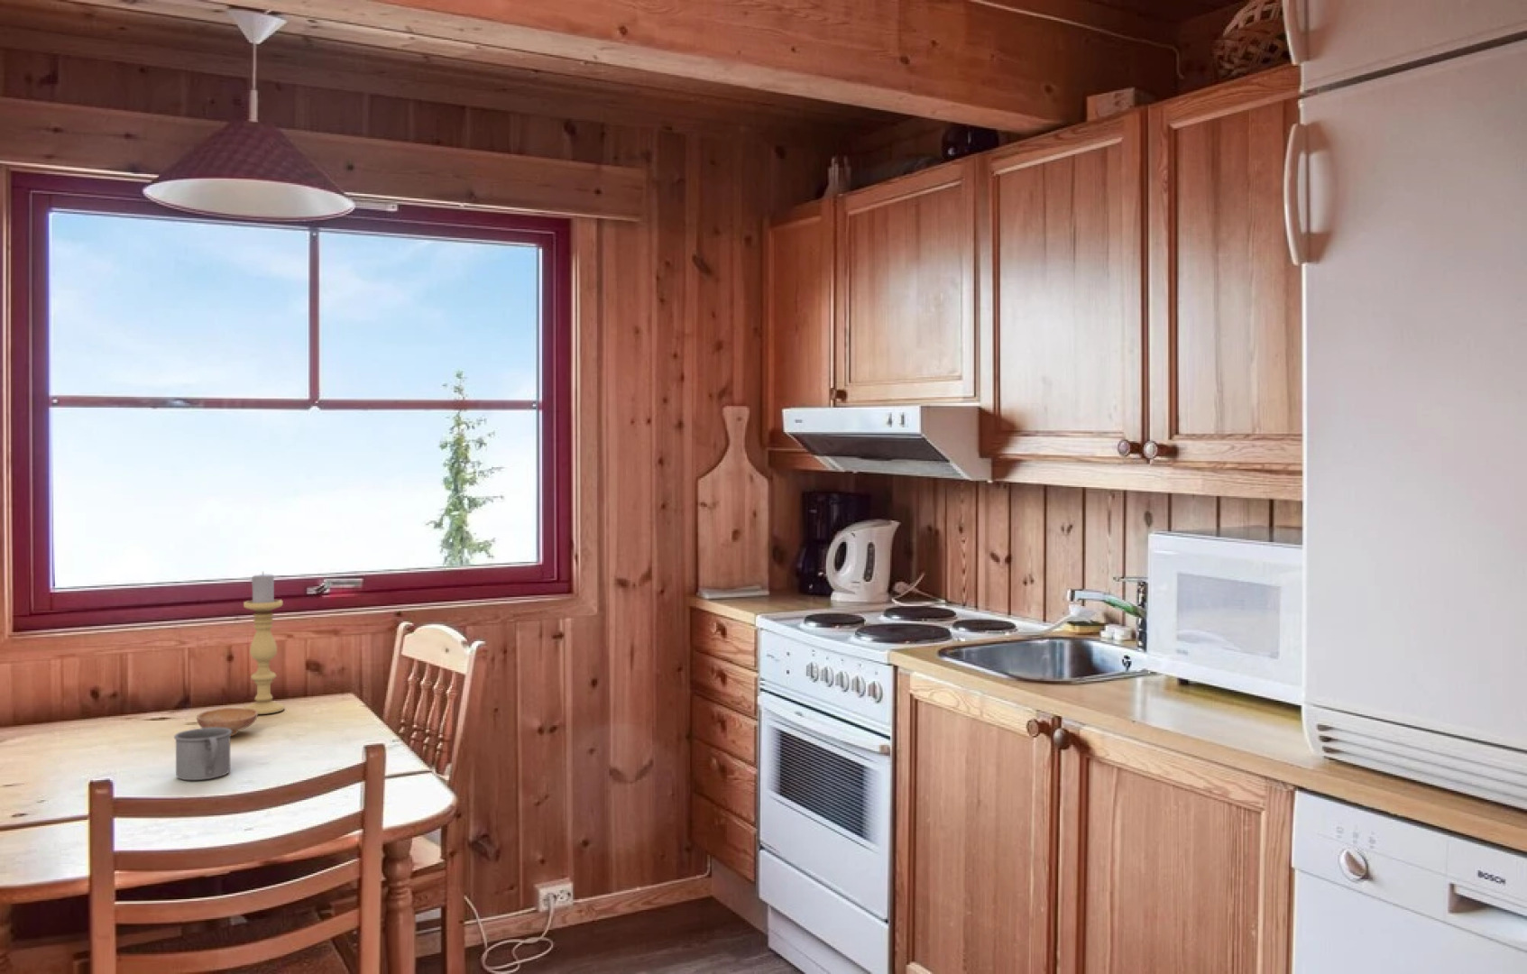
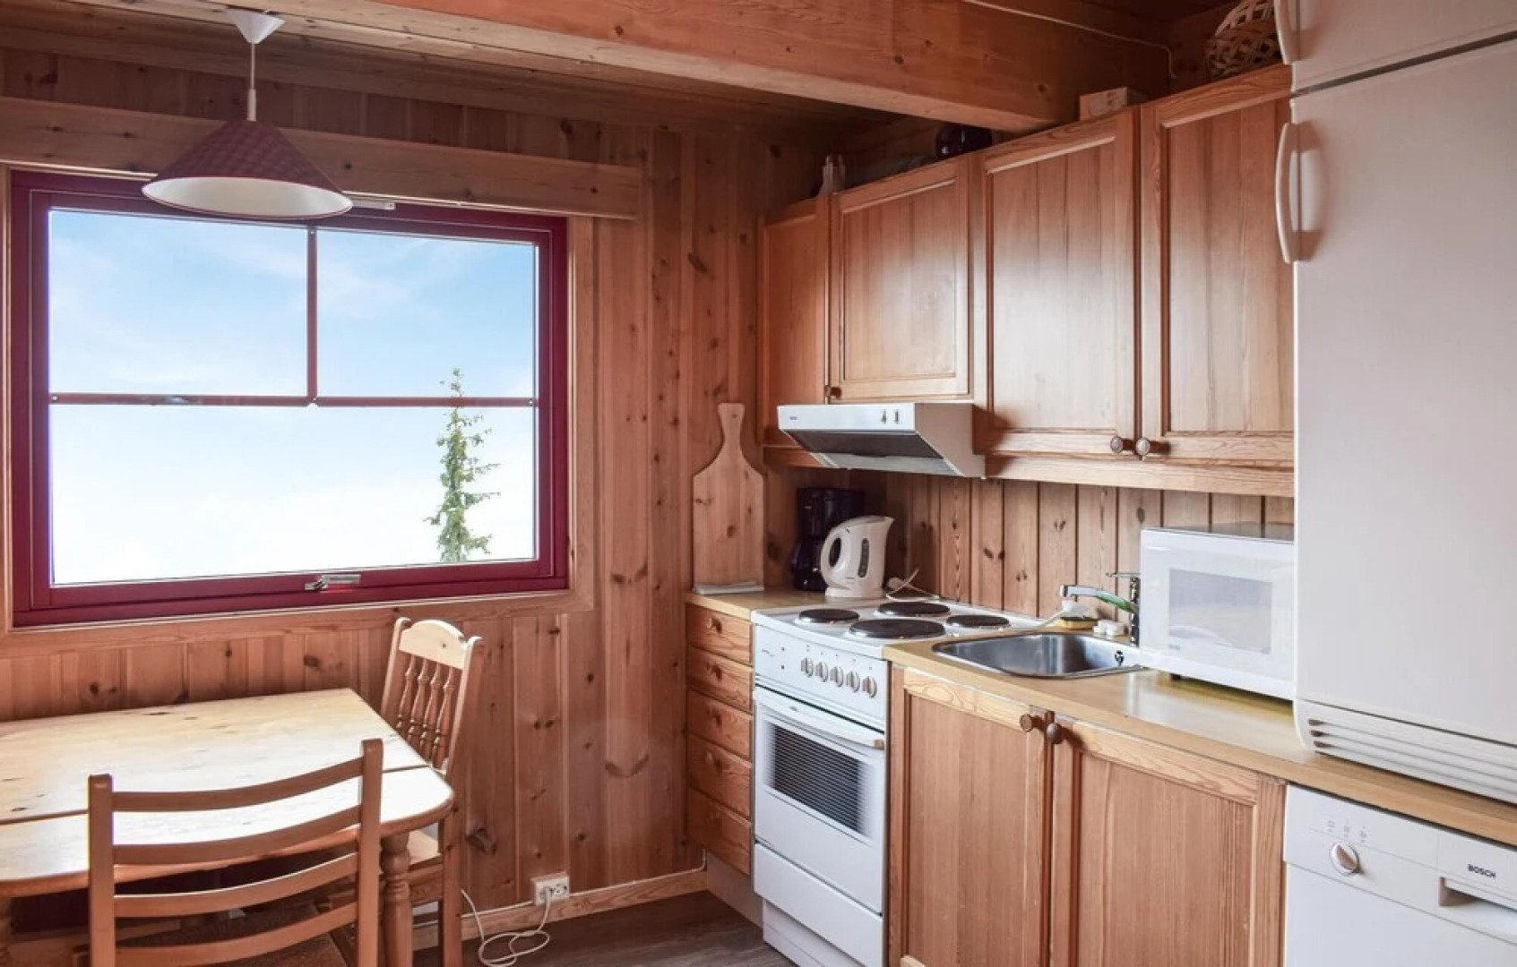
- mug (205, 754)
- candle holder (264, 640)
- bowl (227, 724)
